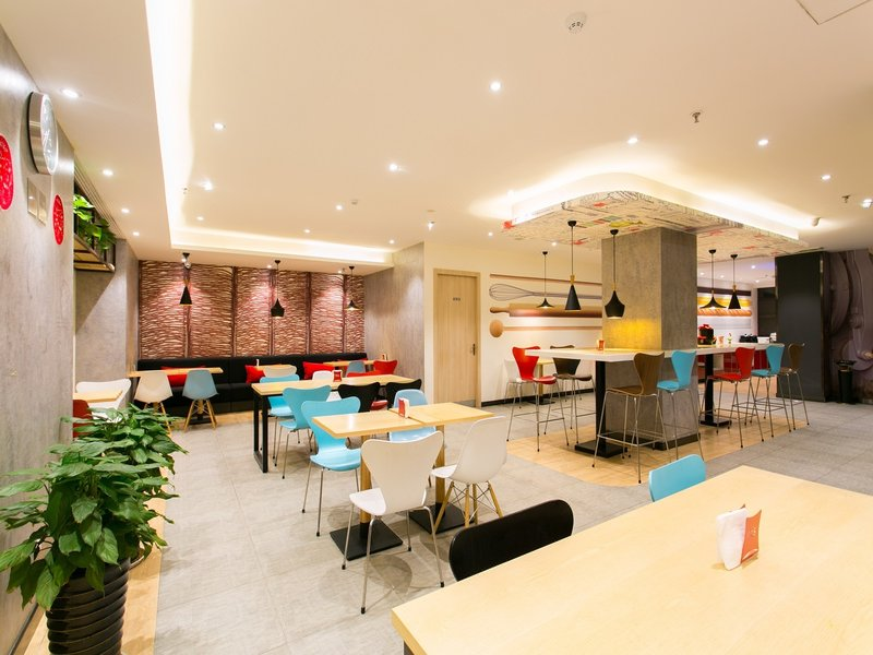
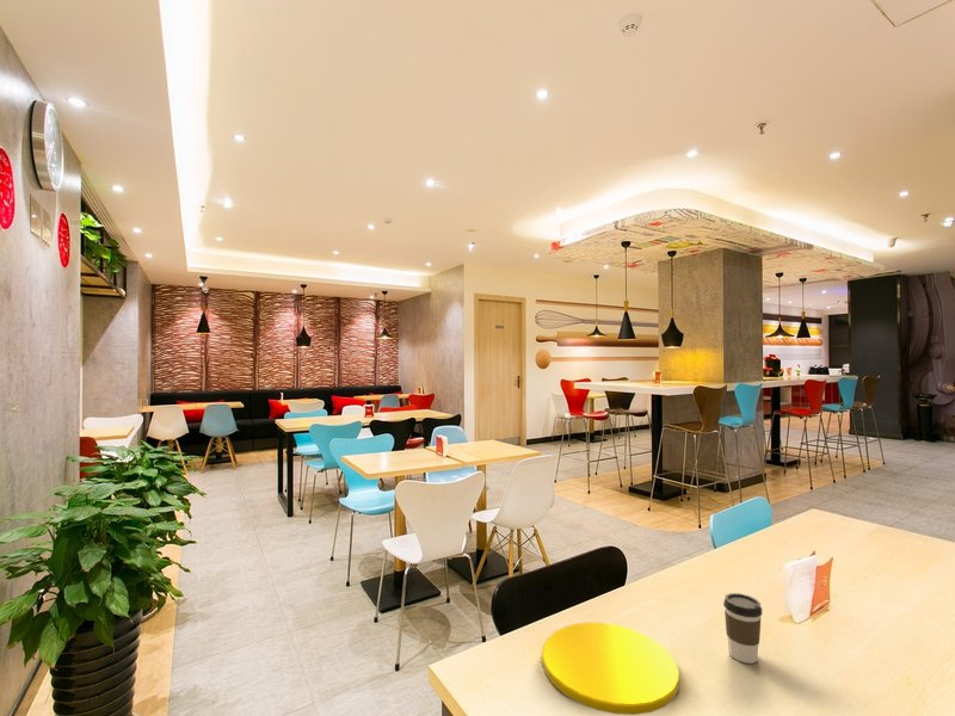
+ coffee cup (743, 628)
+ plate (608, 661)
